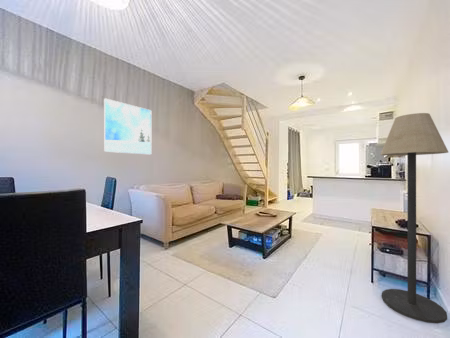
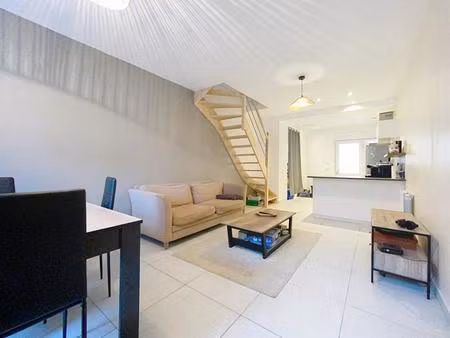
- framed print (129, 129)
- floor lamp (411, 210)
